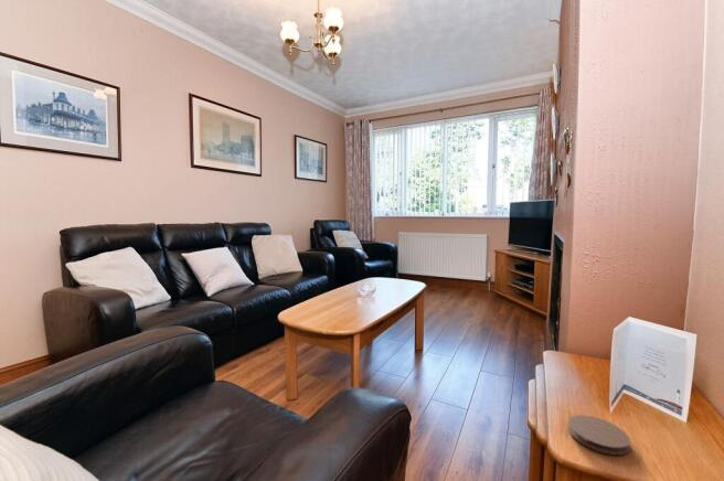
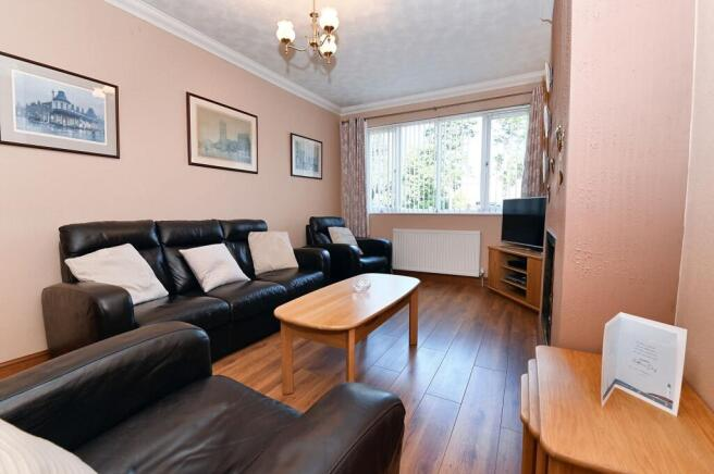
- coaster (597, 432)
